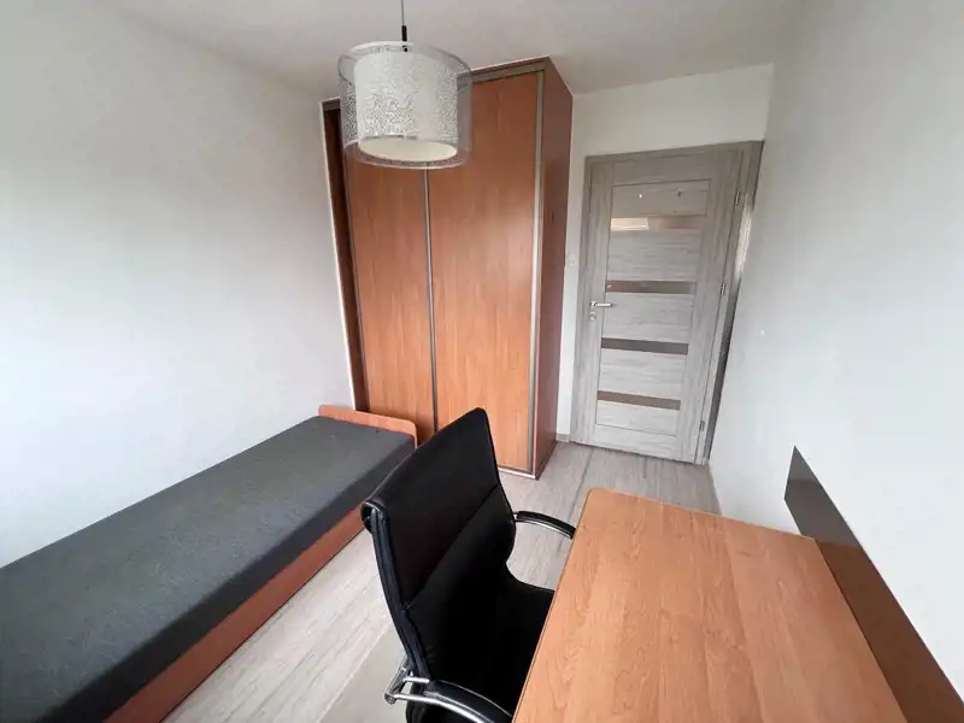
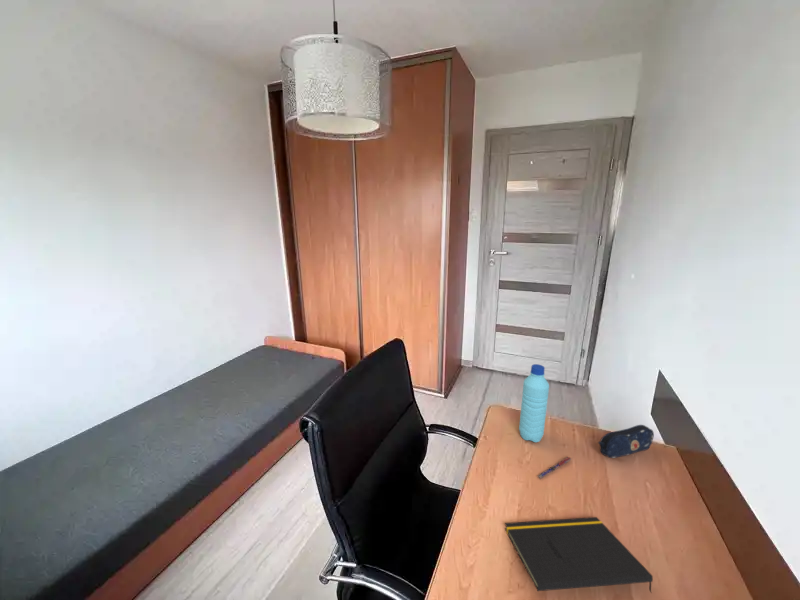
+ pen (554, 466)
+ notepad (570, 549)
+ water bottle (534, 402)
+ pencil case (627, 441)
